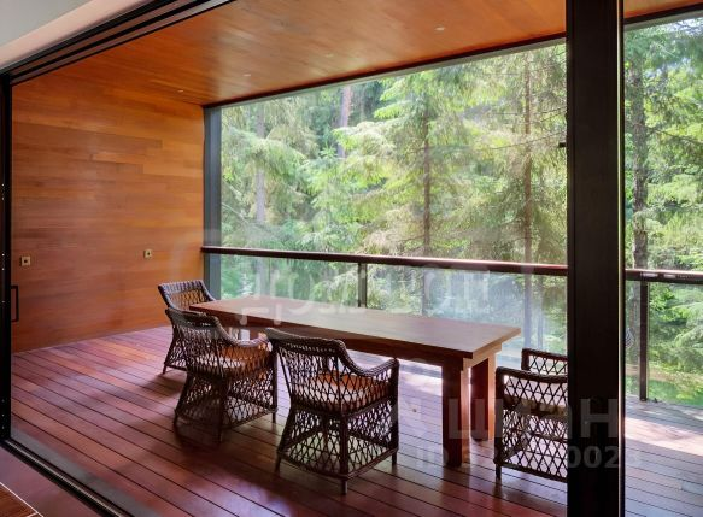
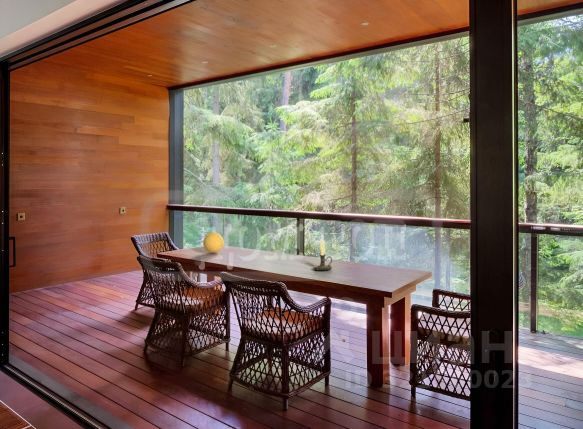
+ candle holder (324, 251)
+ decorative ball (213, 242)
